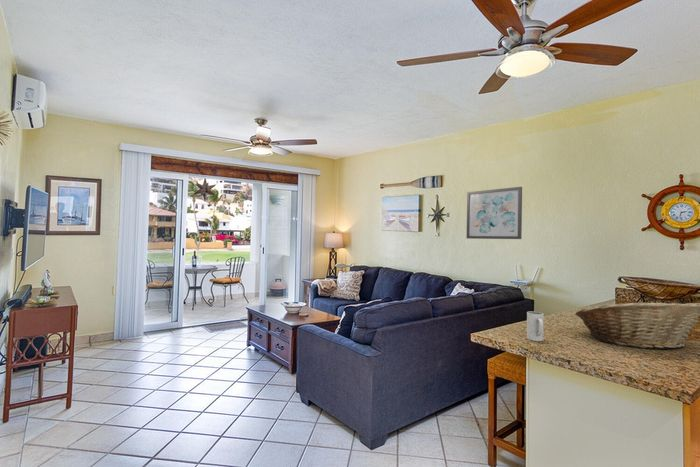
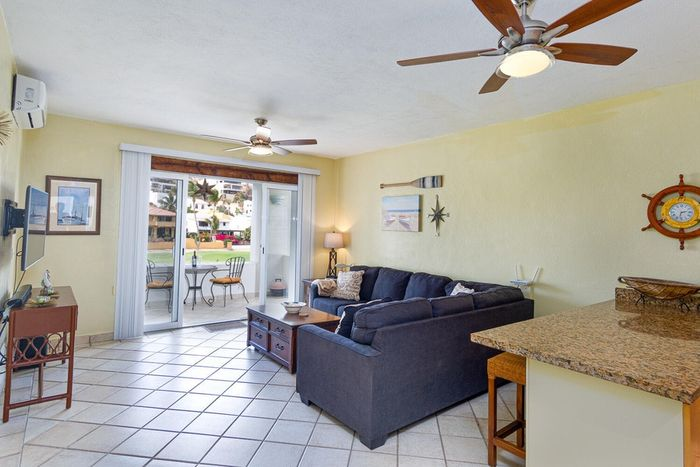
- fruit basket (638, 319)
- mug (536, 326)
- wall art (492, 214)
